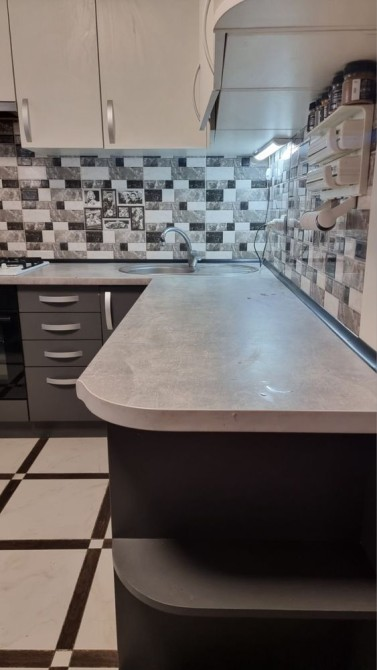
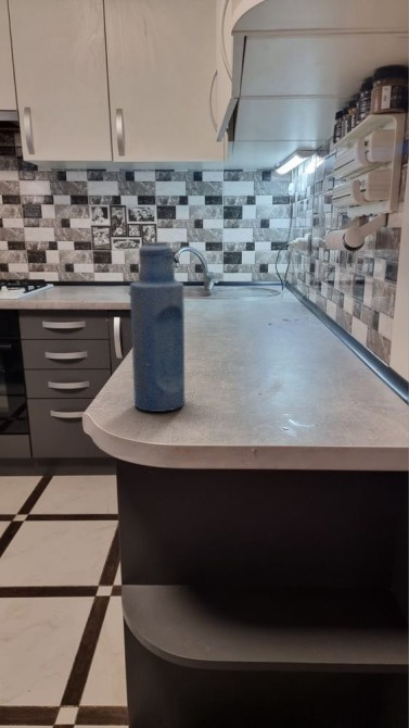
+ bottle (157, 326)
